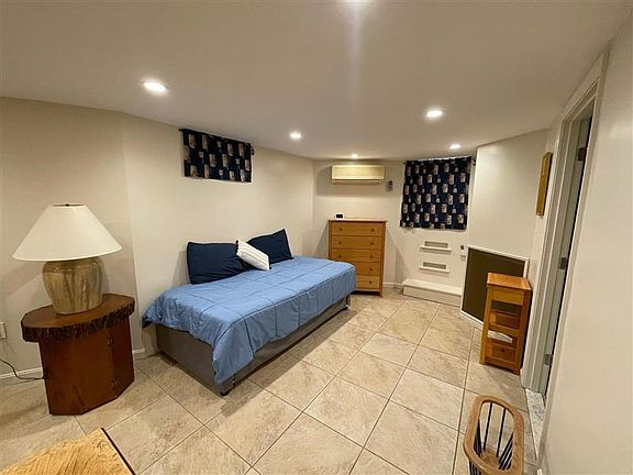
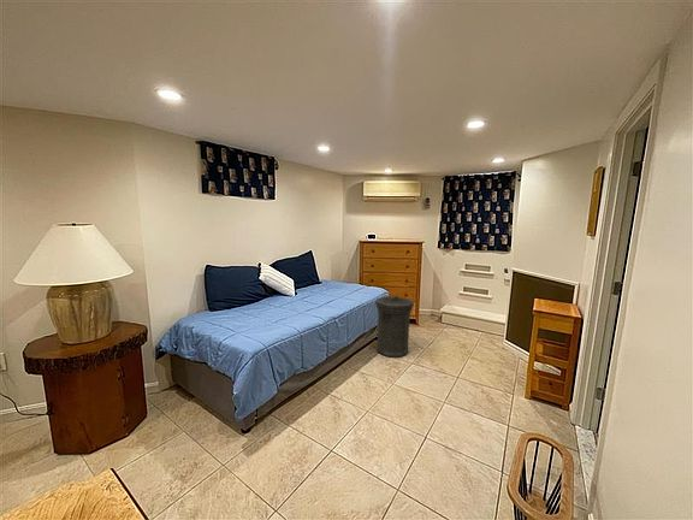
+ trash can (393, 323)
